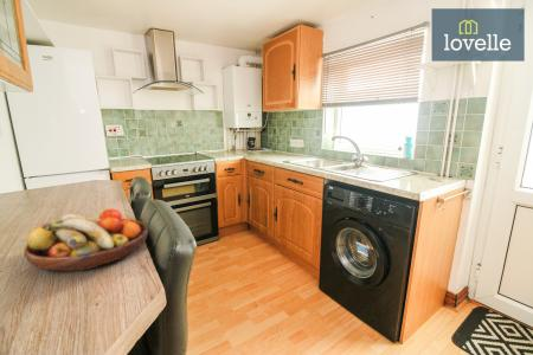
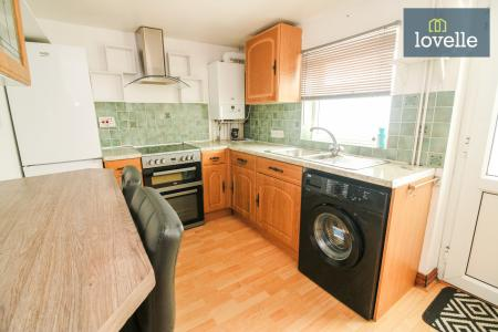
- fruit bowl (91, 231)
